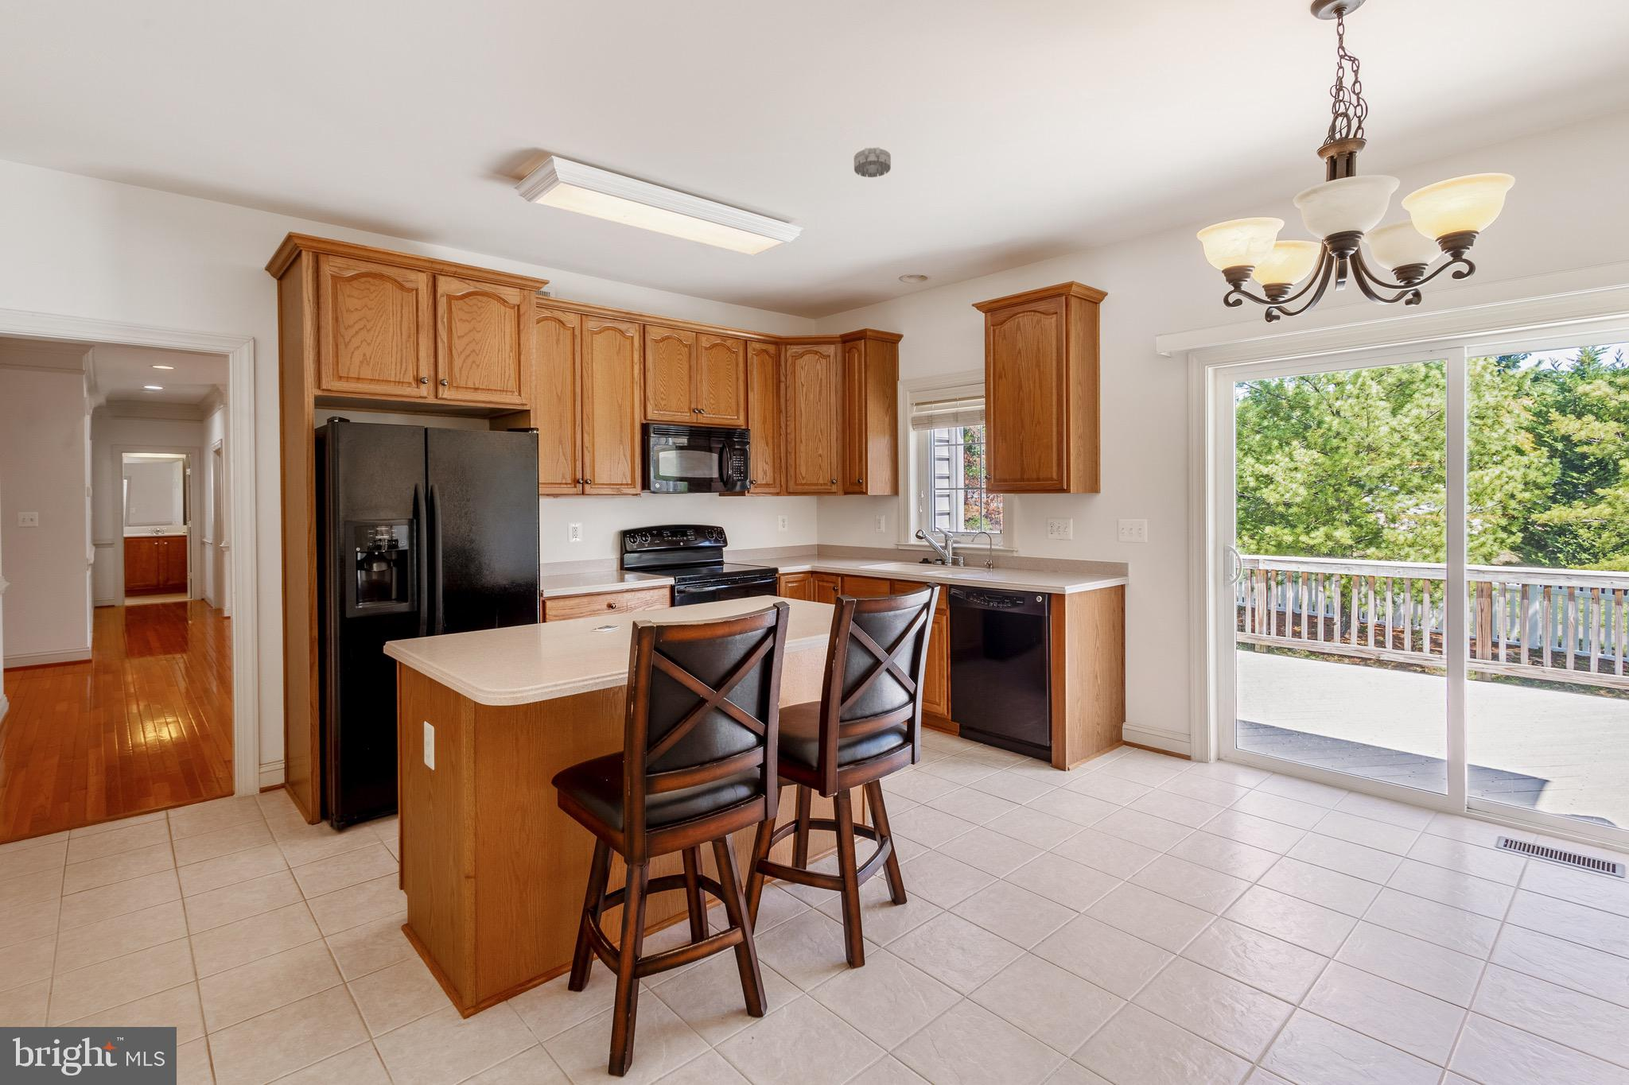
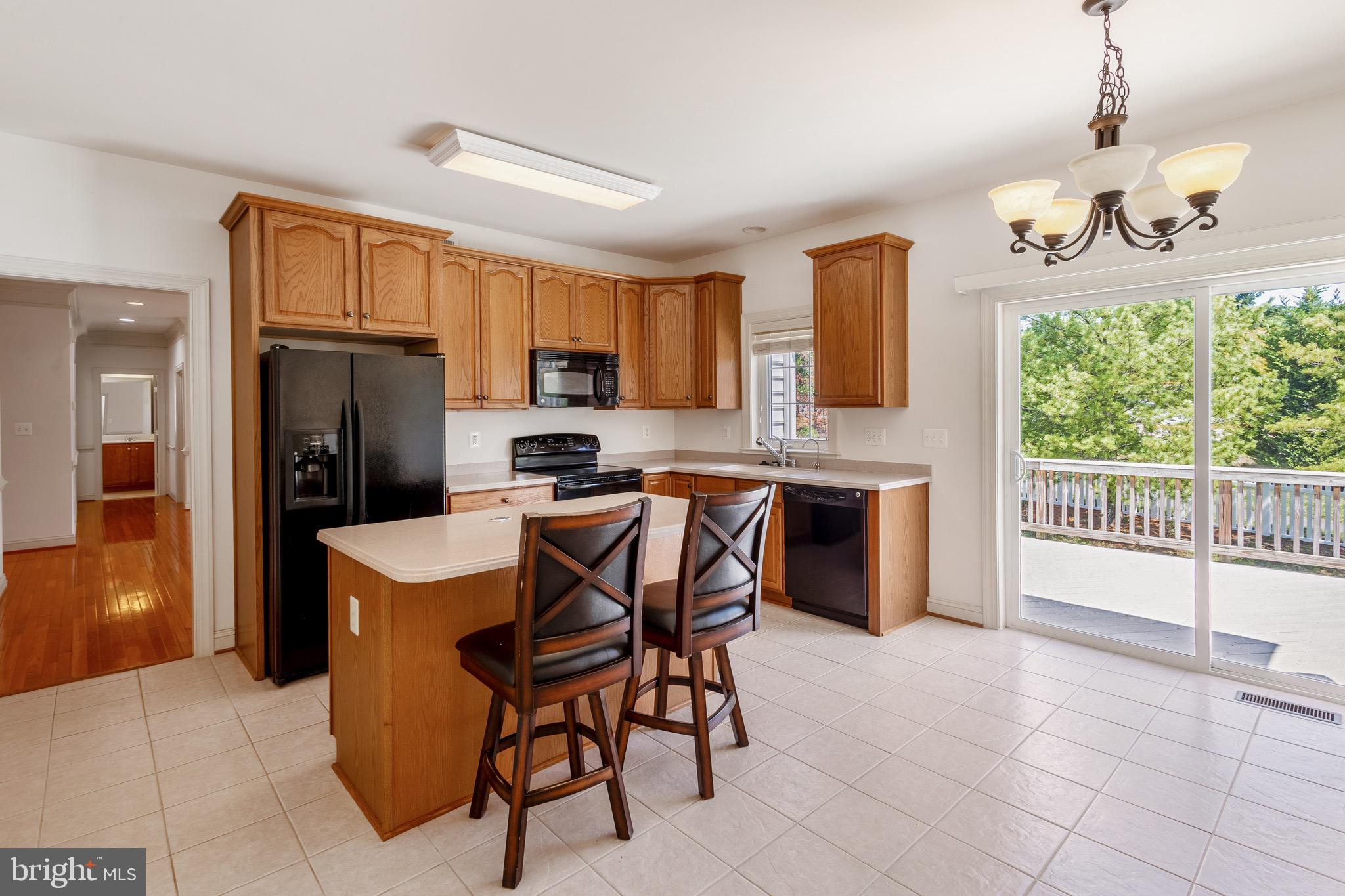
- smoke detector (872, 161)
